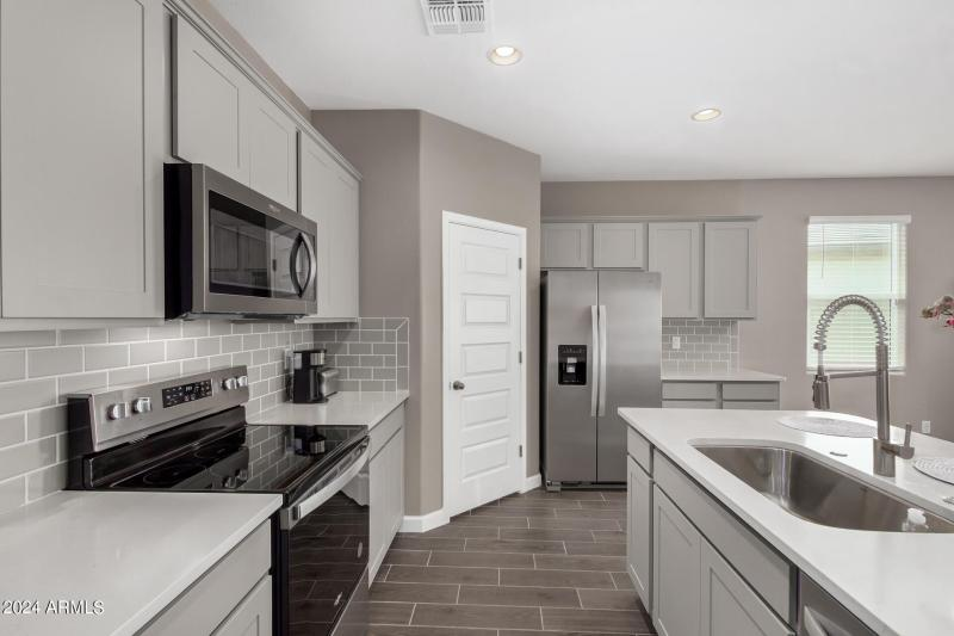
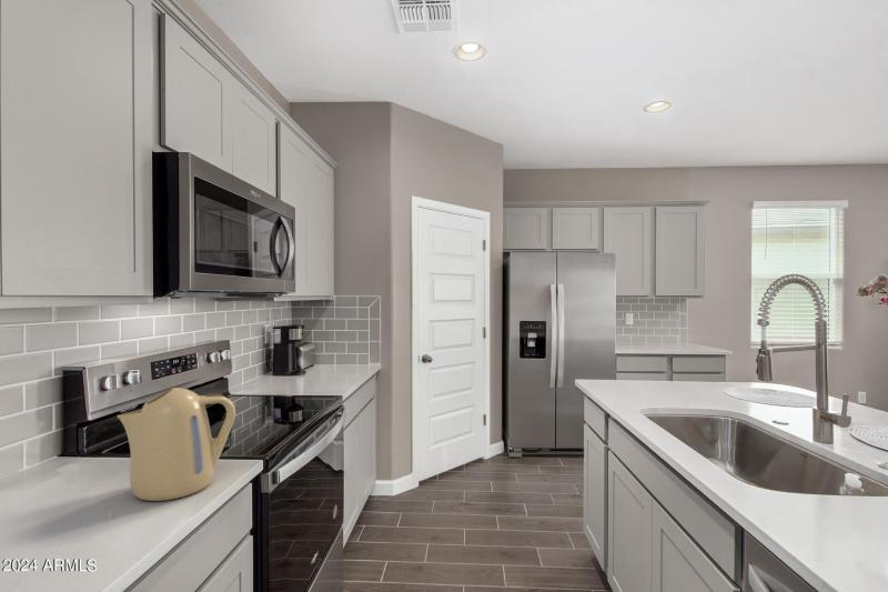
+ kettle (179, 437)
